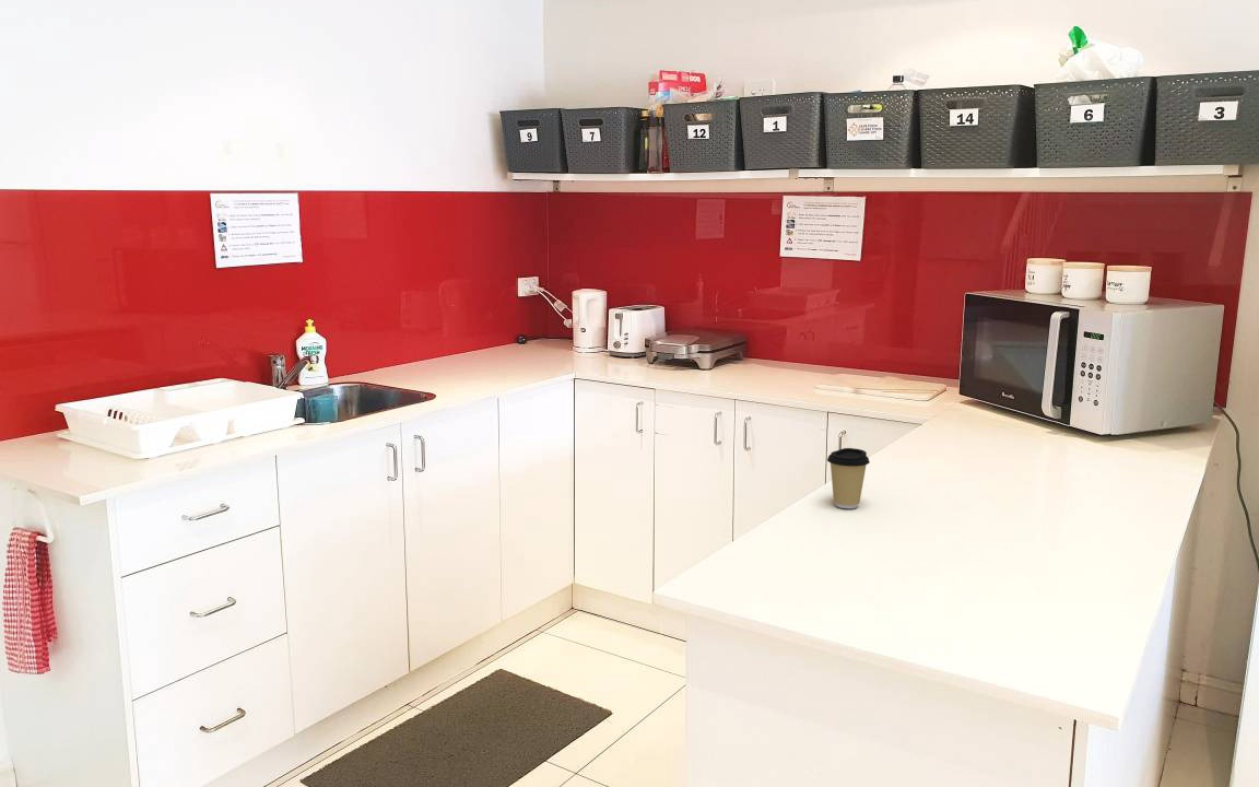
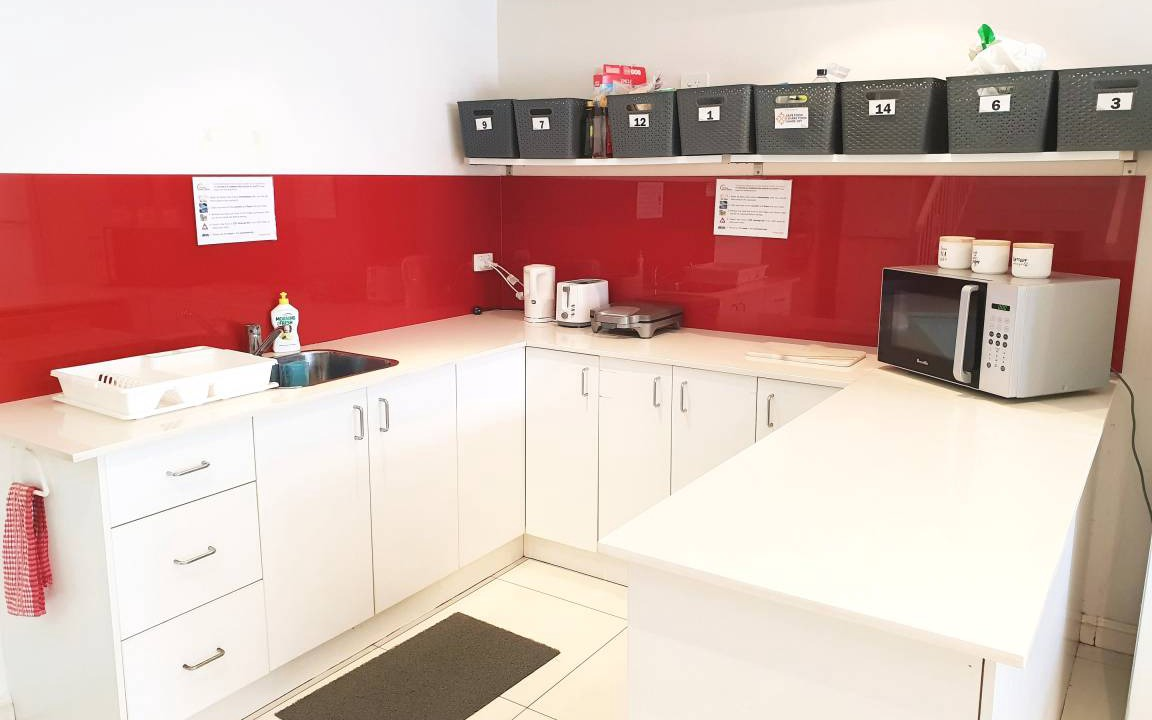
- coffee cup (847, 478)
